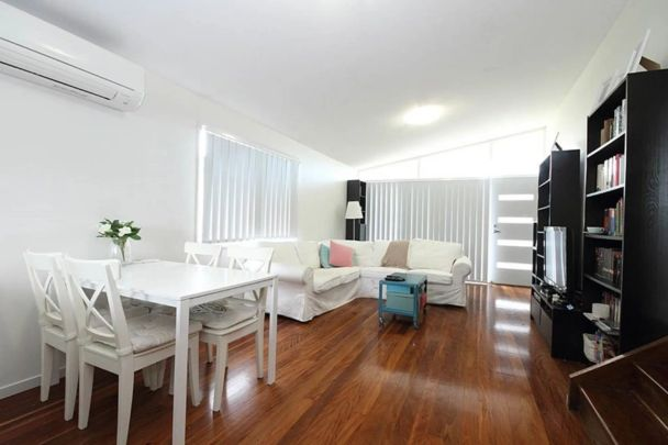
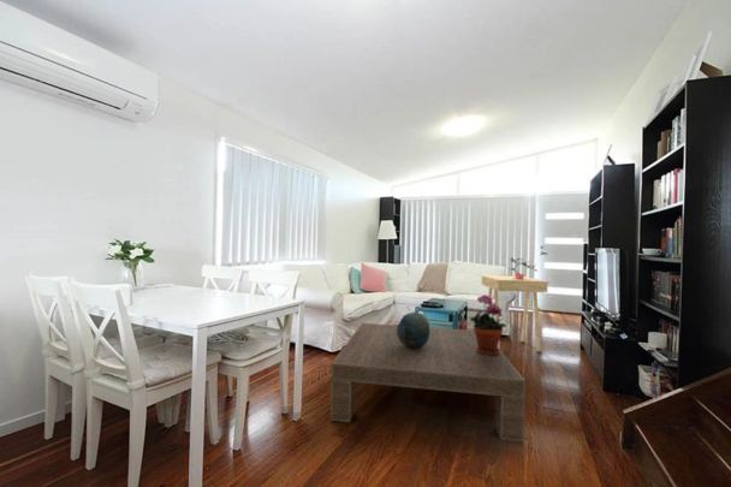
+ coffee table (422, 367)
+ side table (523, 314)
+ decorative bowl (412, 328)
+ potted plant (487, 322)
+ potted plant (523, 265)
